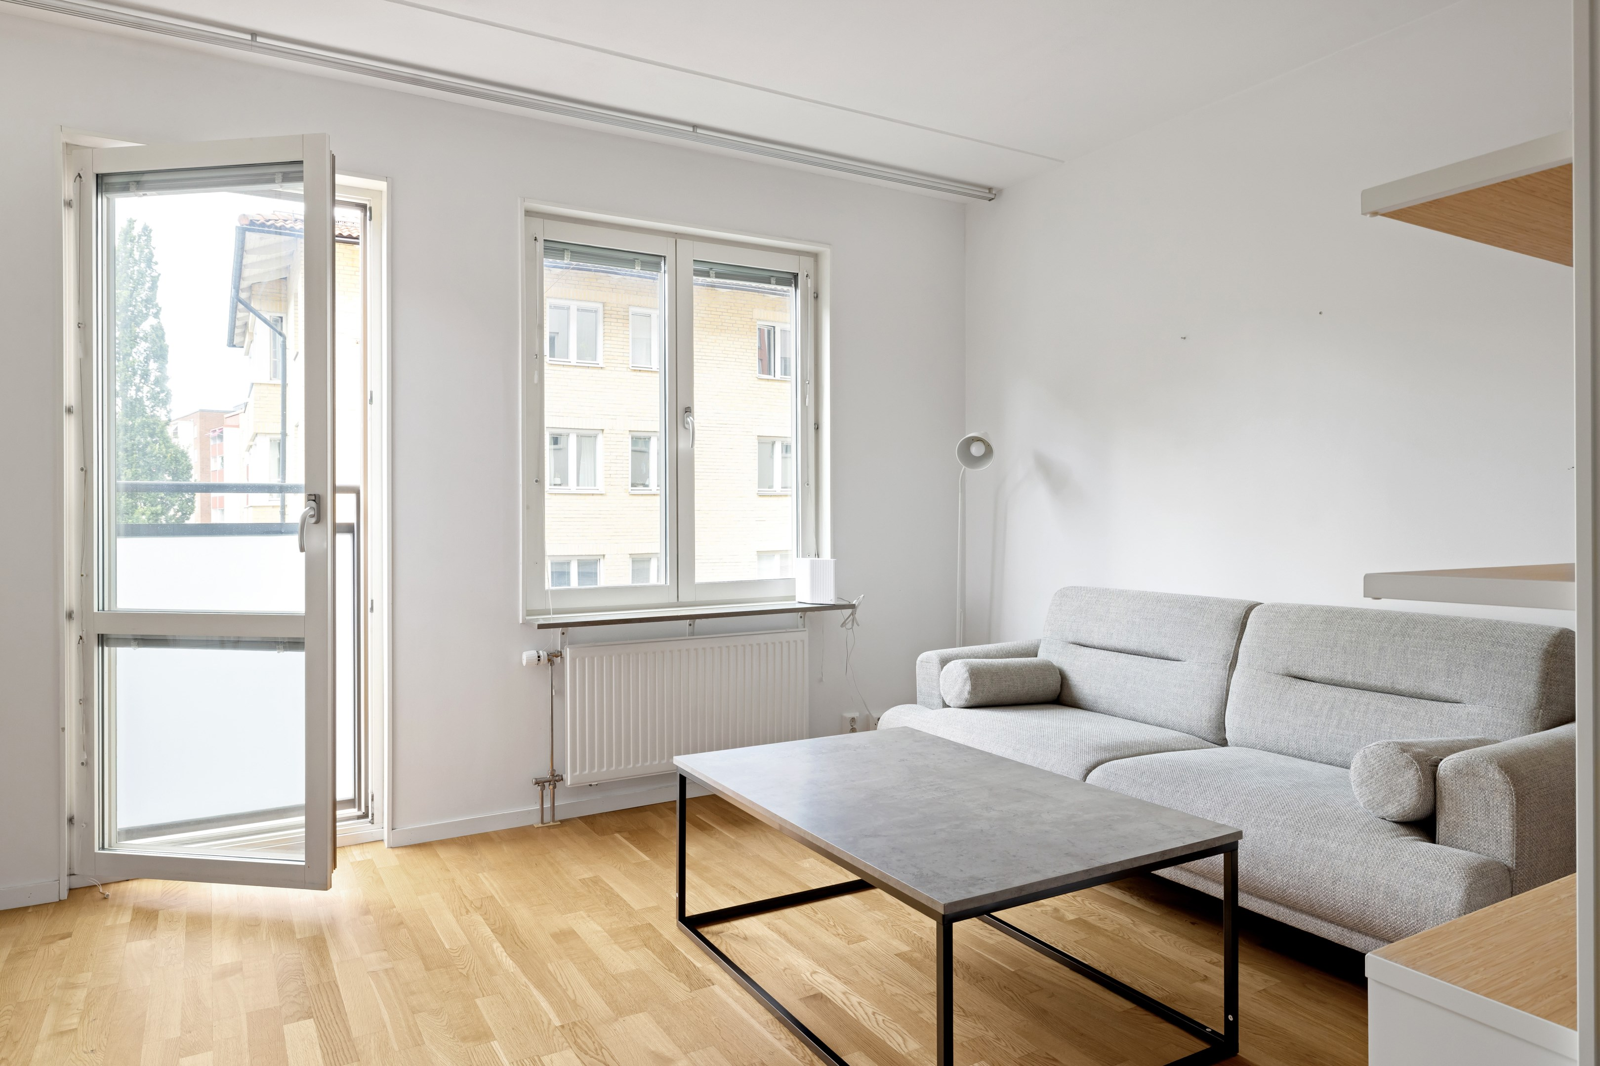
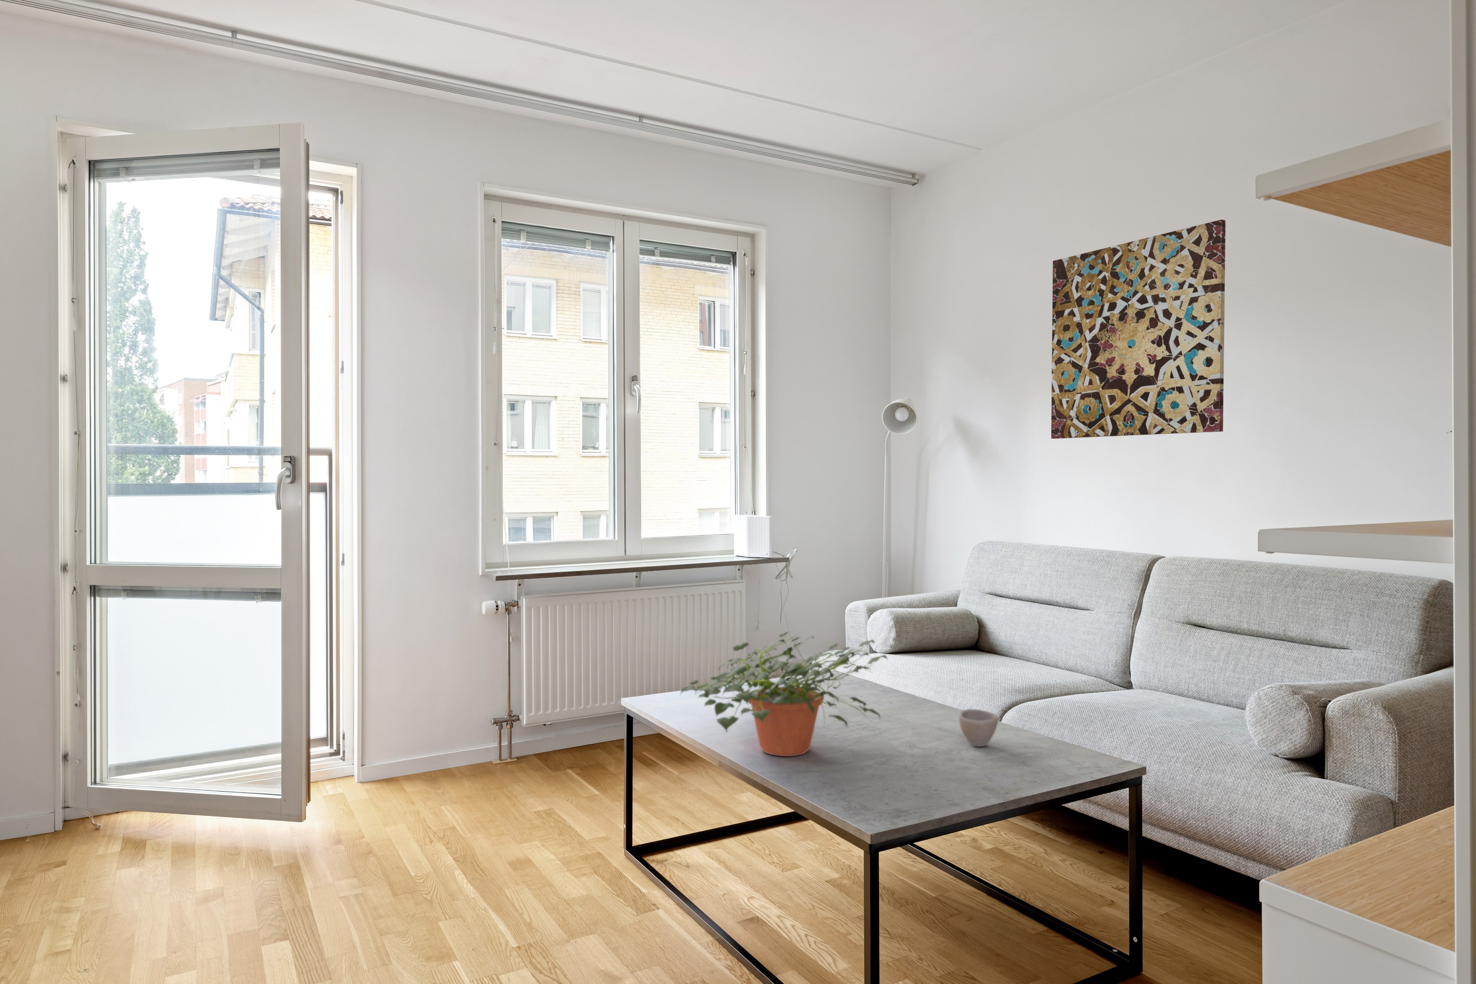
+ wall art (1131, 339)
+ potted plant (782, 697)
+ cup (974, 727)
